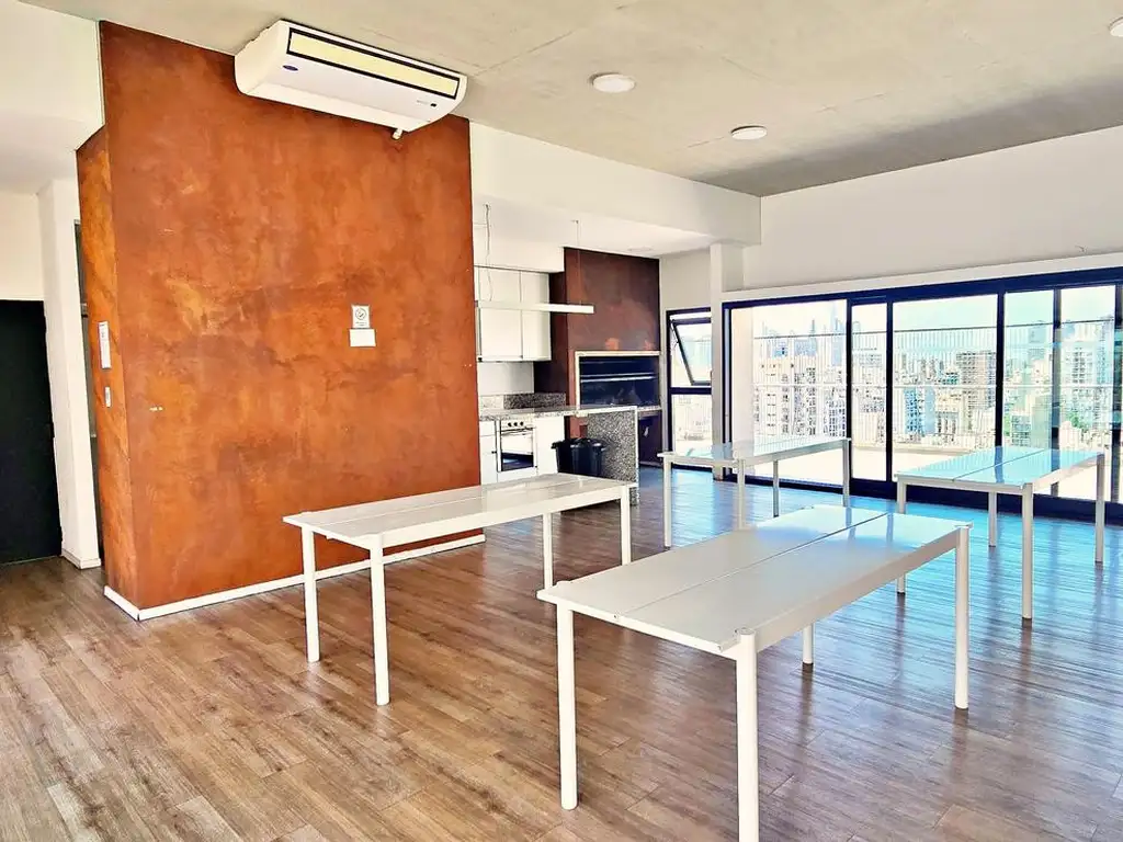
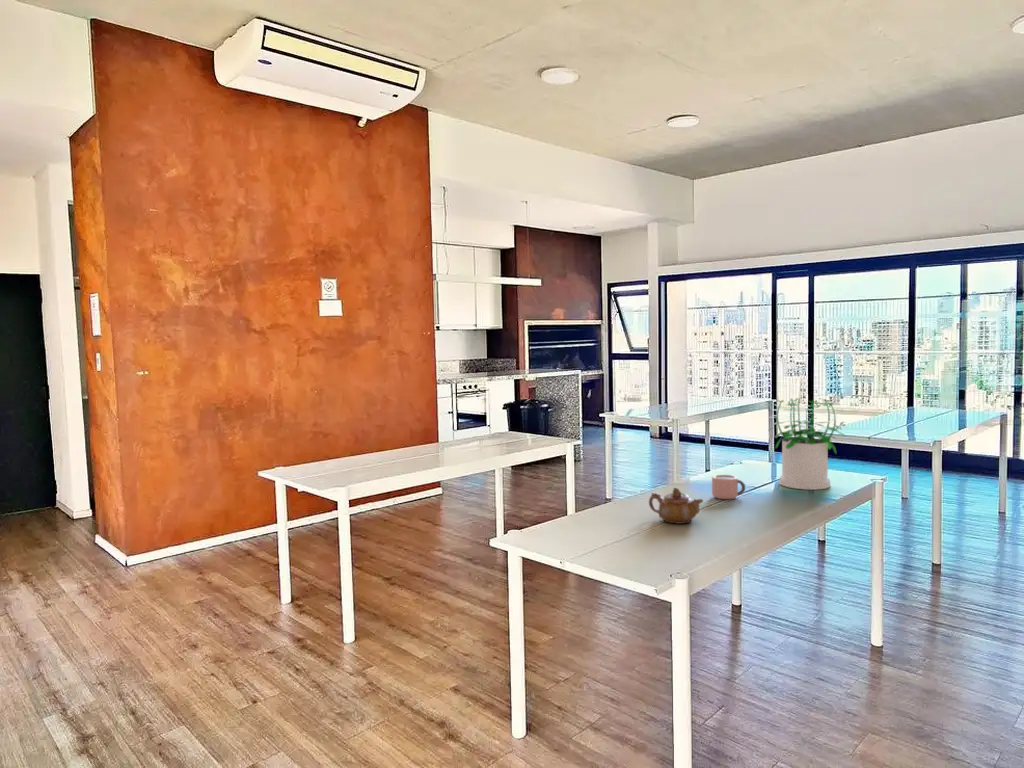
+ potted plant (804, 440)
+ mug (728, 487)
+ teapot (676, 503)
